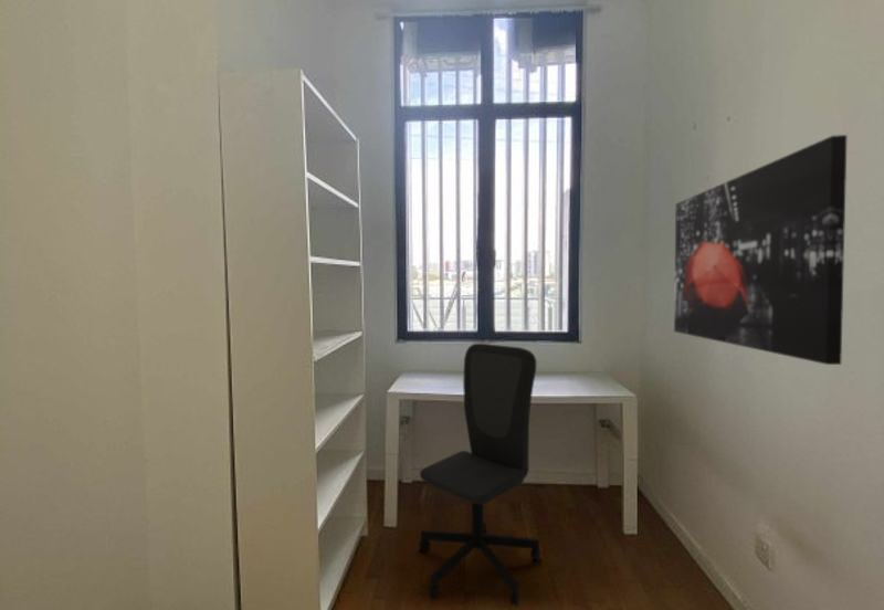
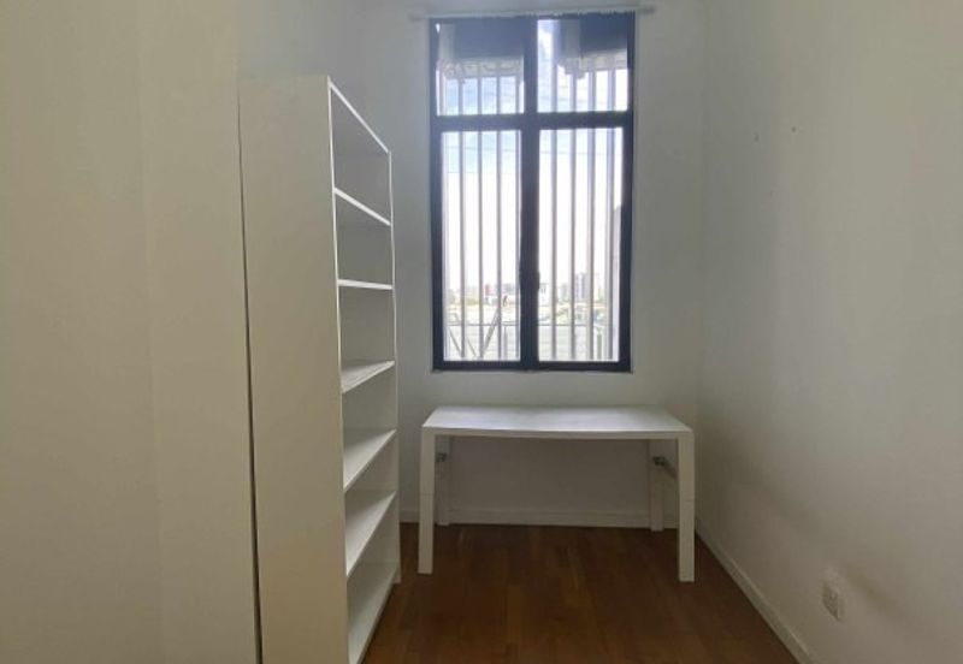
- office chair (480, 456)
- wall art (735, 262)
